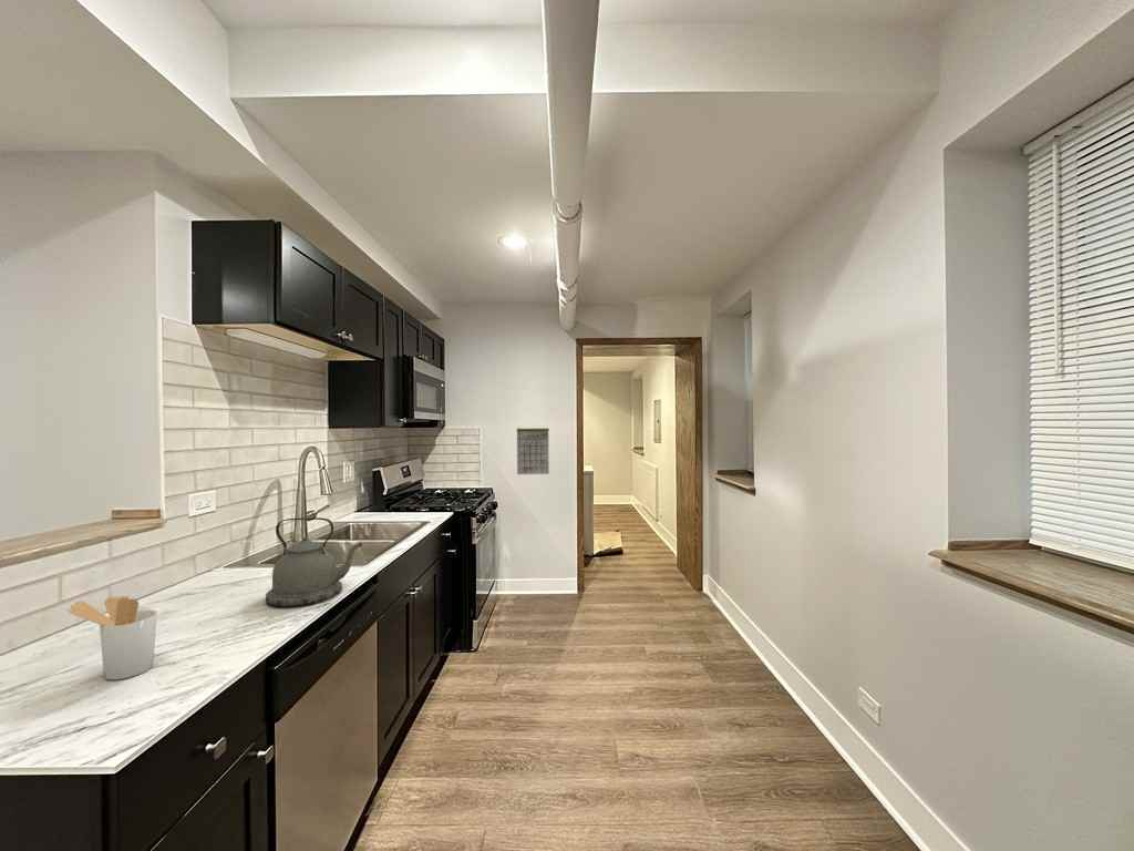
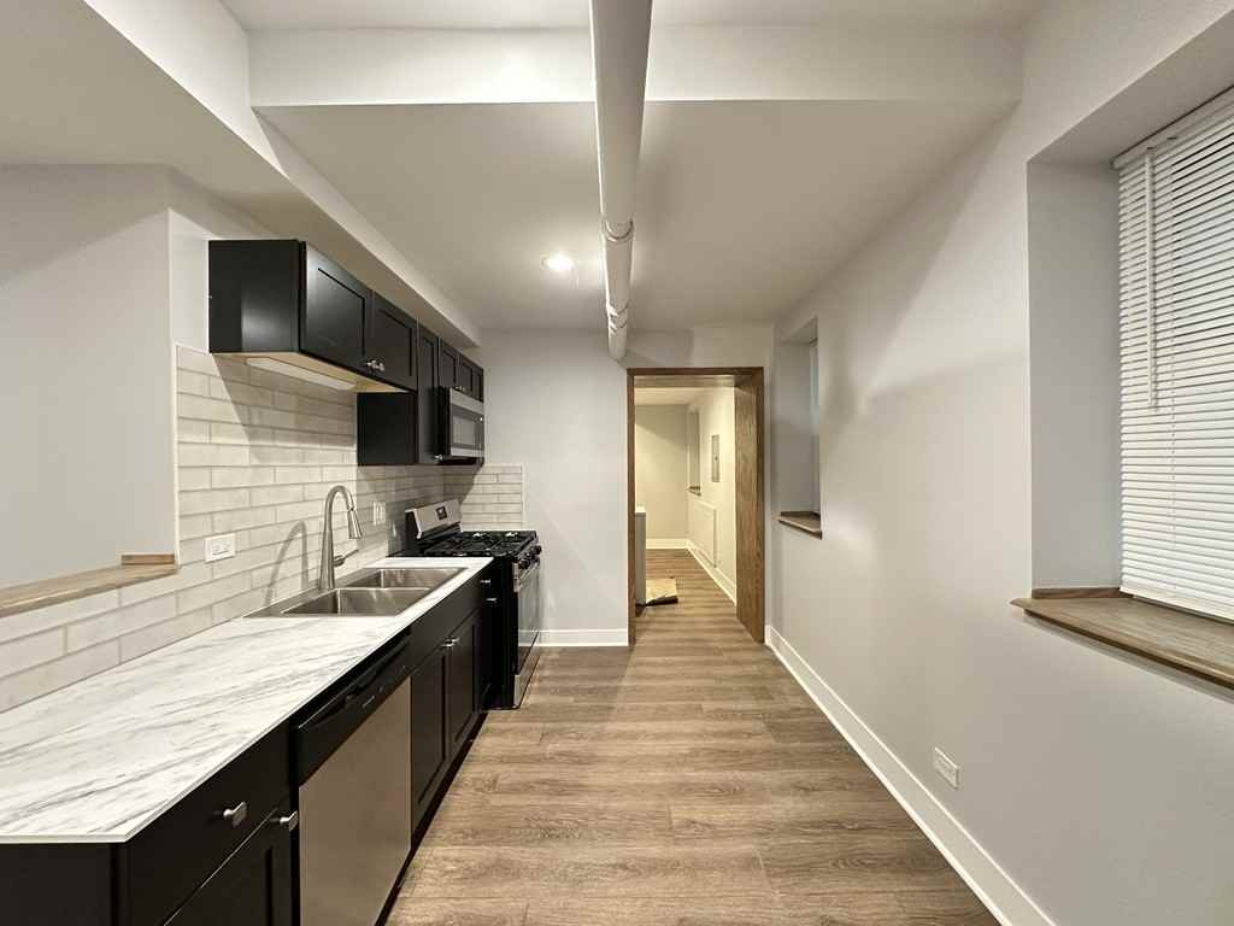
- kettle (310, 555)
- utensil holder (113, 634)
- calendar (533, 445)
